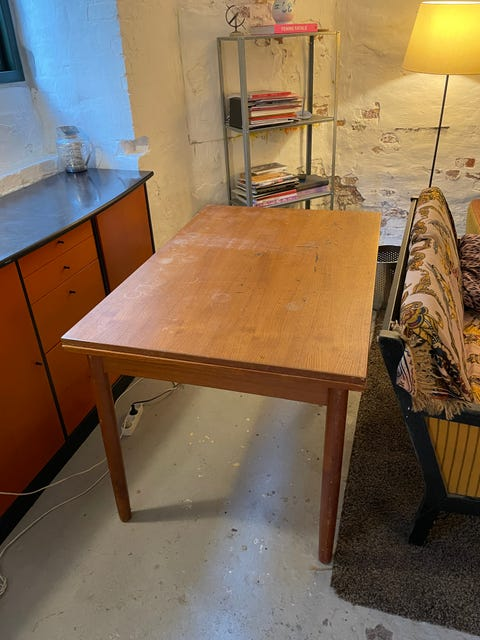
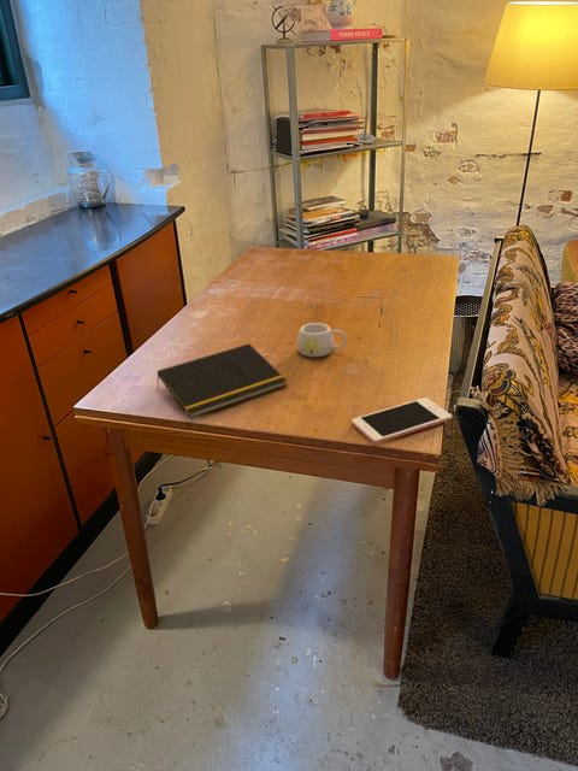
+ notepad (222, 377)
+ mug (322, 340)
+ cell phone (401, 419)
